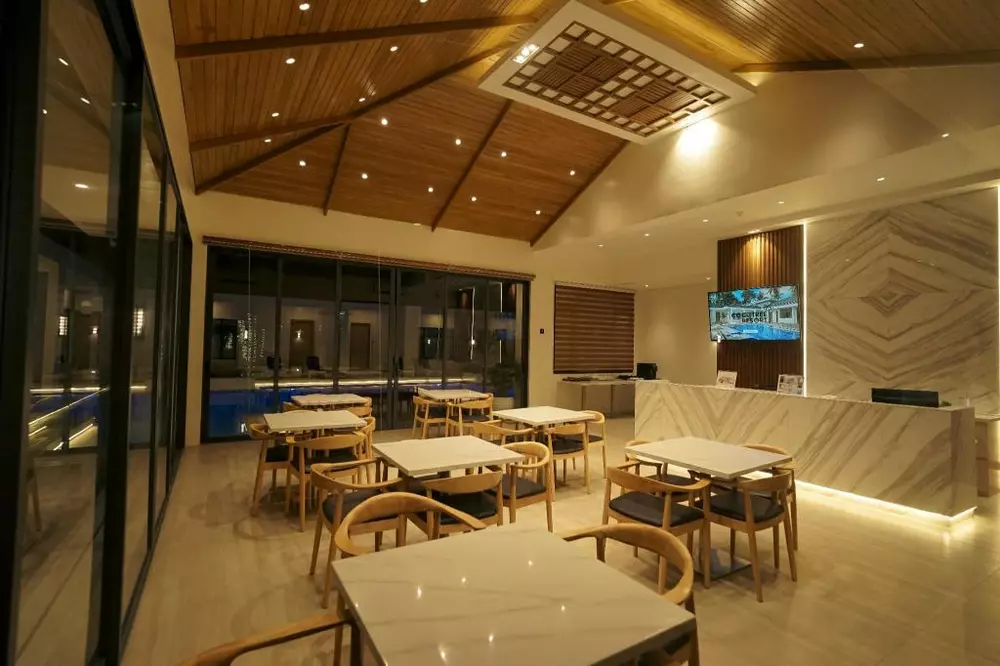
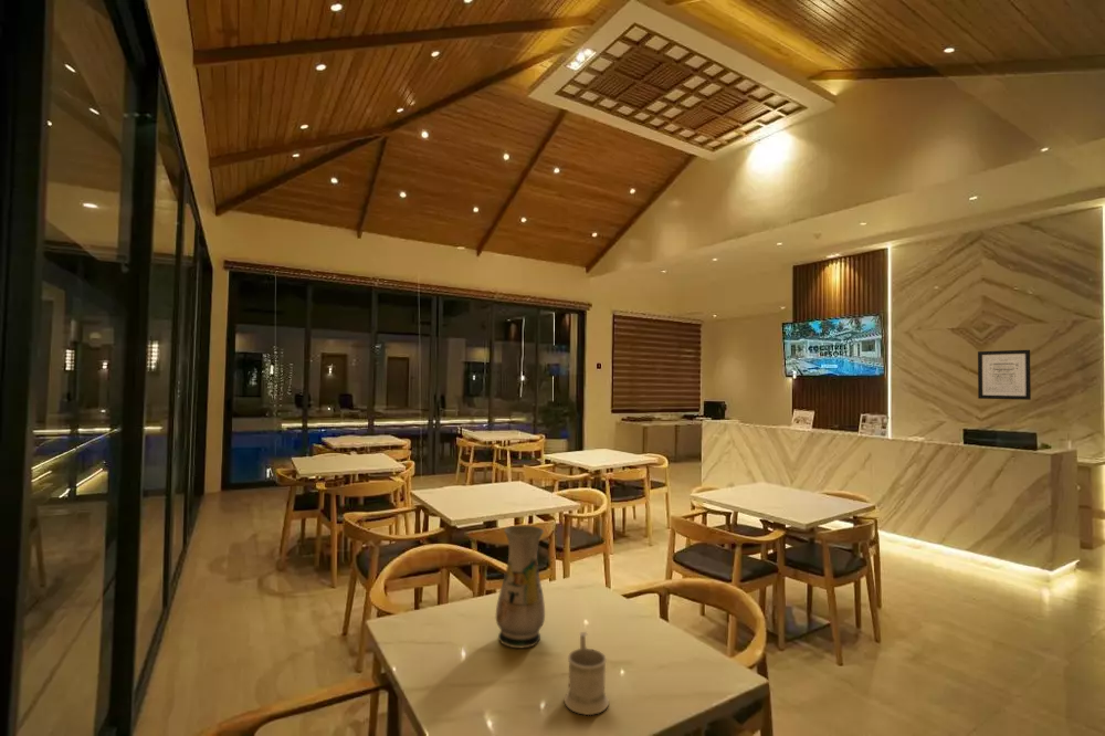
+ wall art (1003, 375)
+ mug (585, 669)
+ vase (520, 583)
